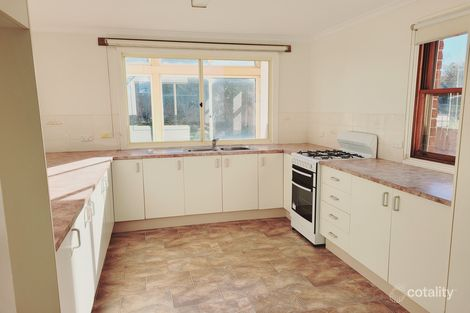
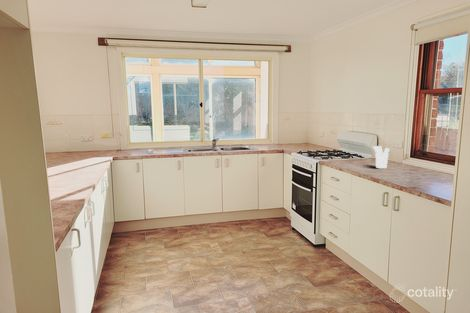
+ utensil holder (380, 156)
